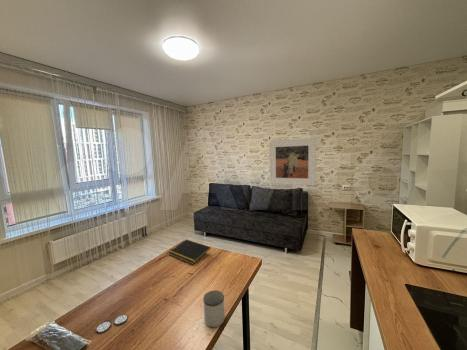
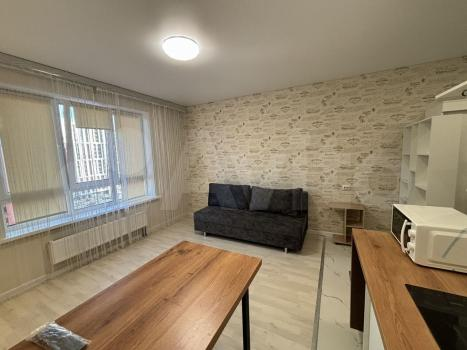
- coaster (110, 322)
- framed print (291, 162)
- notepad (189, 250)
- mug (212, 305)
